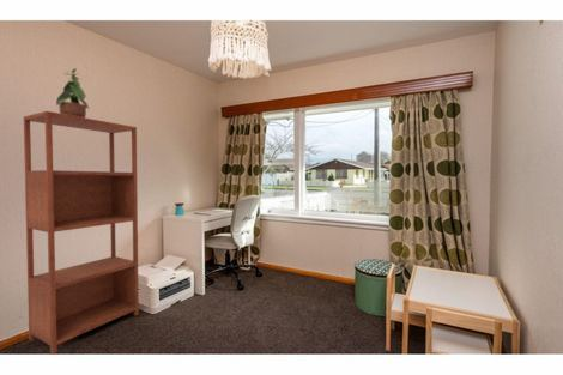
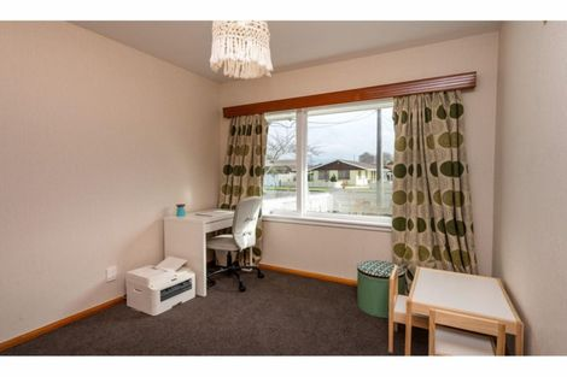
- shelving unit (86, 225)
- potted plant (73, 93)
